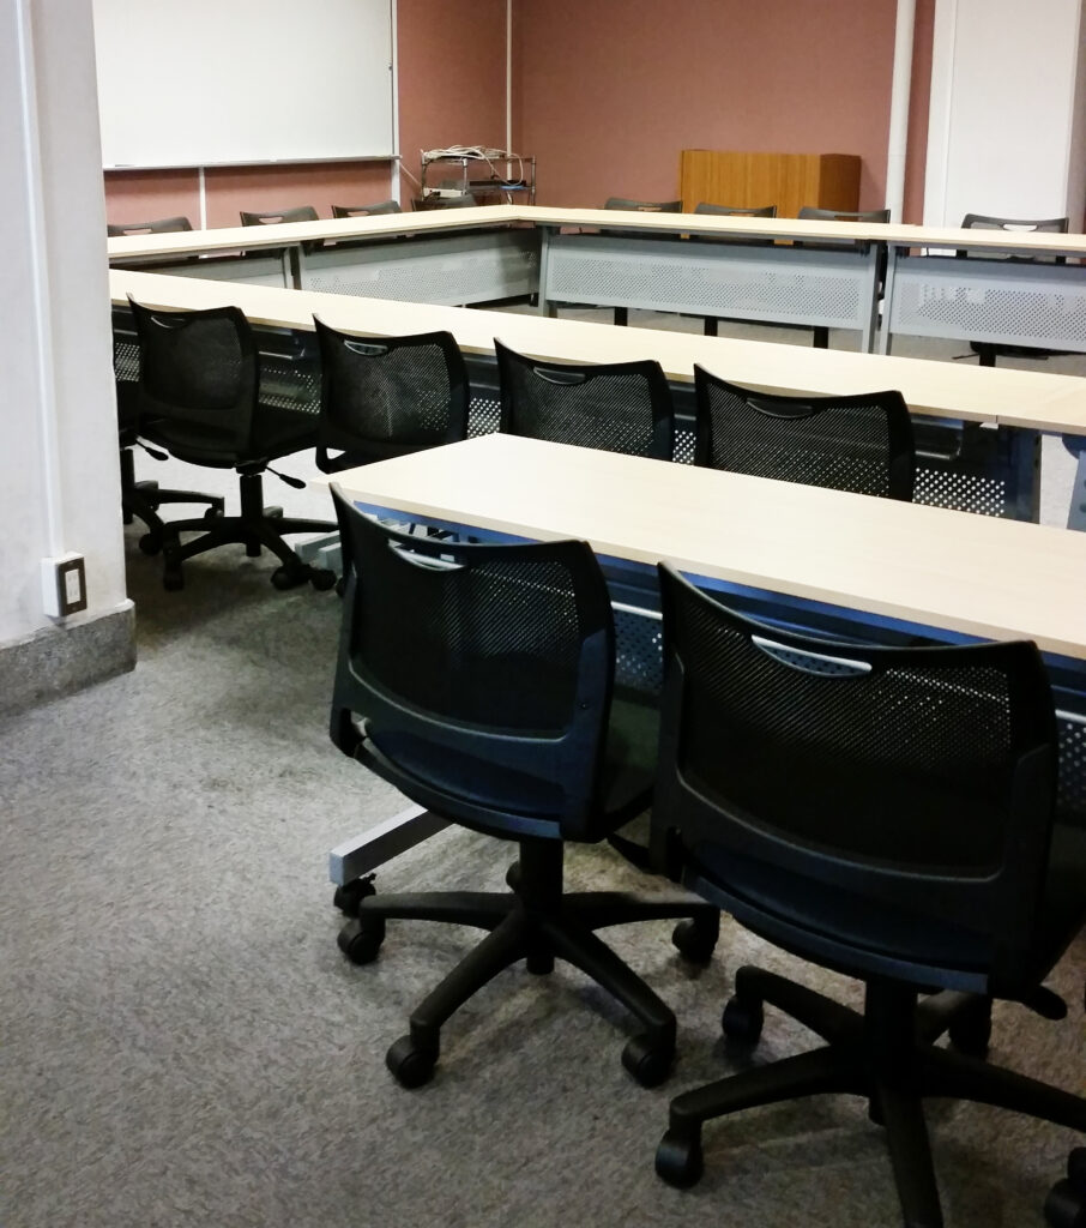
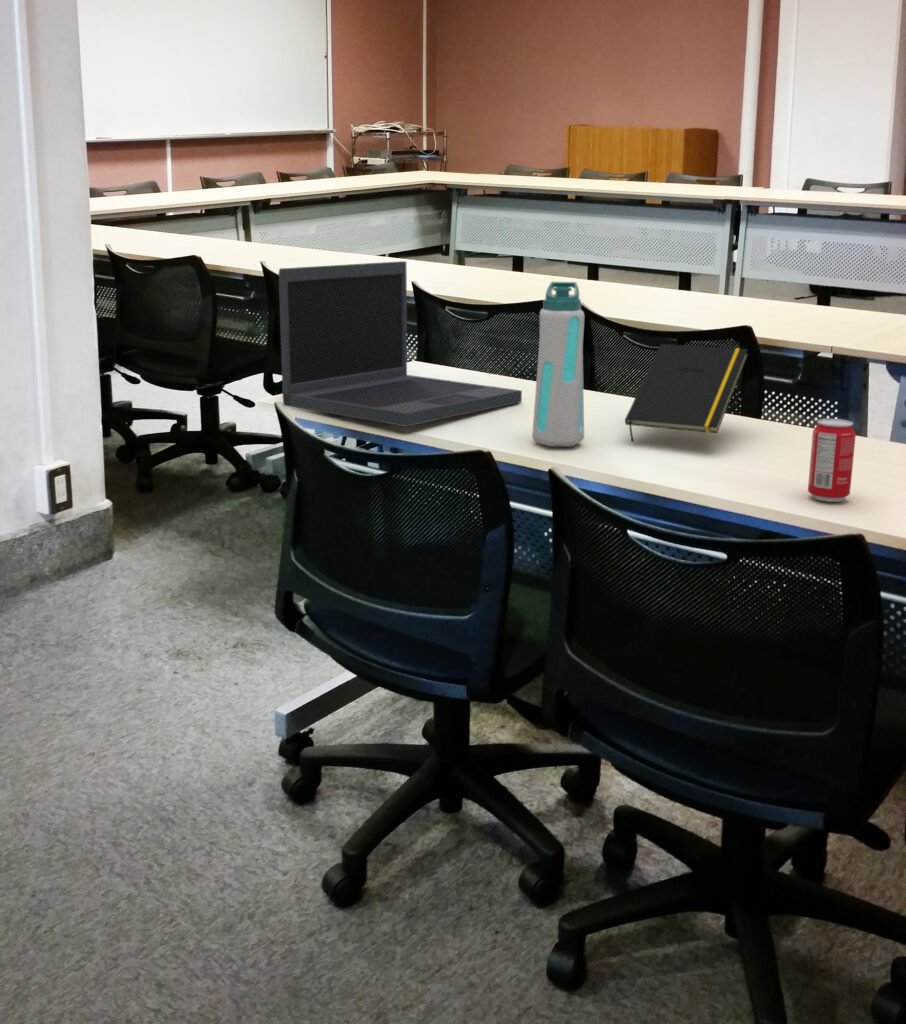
+ beverage can (831, 460)
+ water bottle (559, 364)
+ notepad (686, 394)
+ laptop (403, 337)
